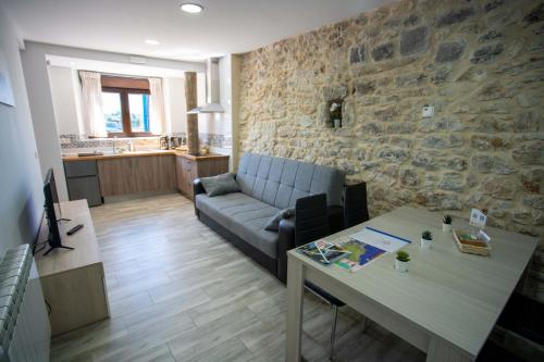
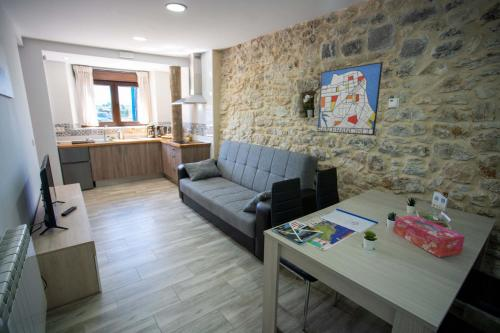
+ wall art (346, 101)
+ tissue box (425, 234)
